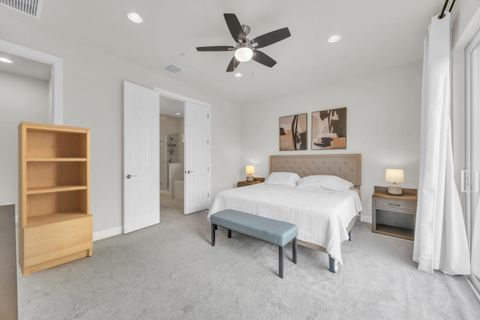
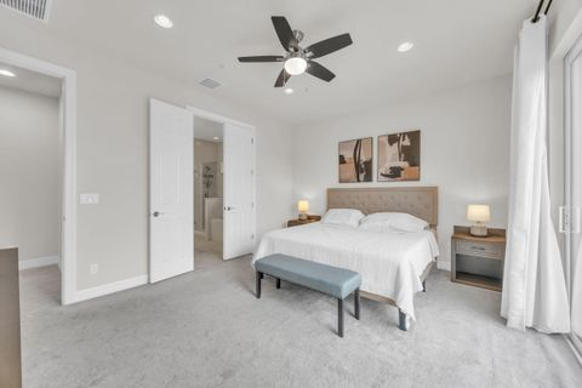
- bookcase (56, 192)
